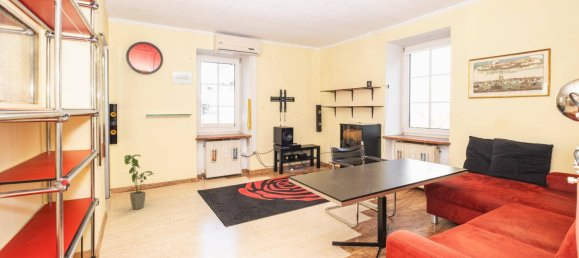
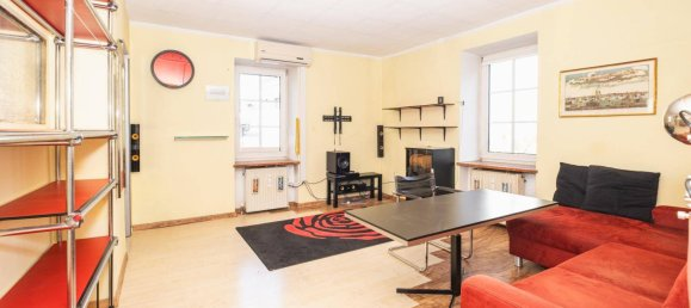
- house plant (136, 182)
